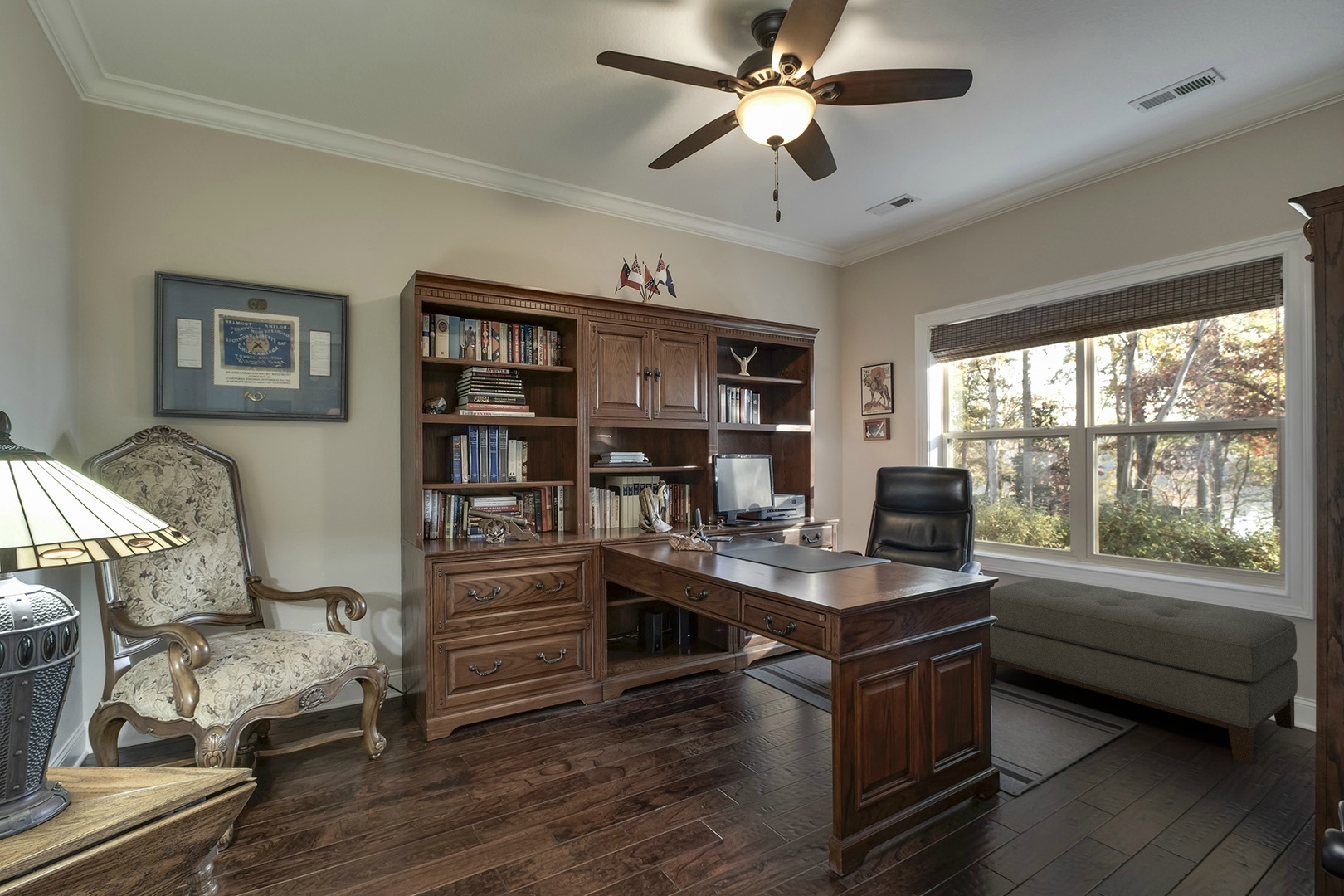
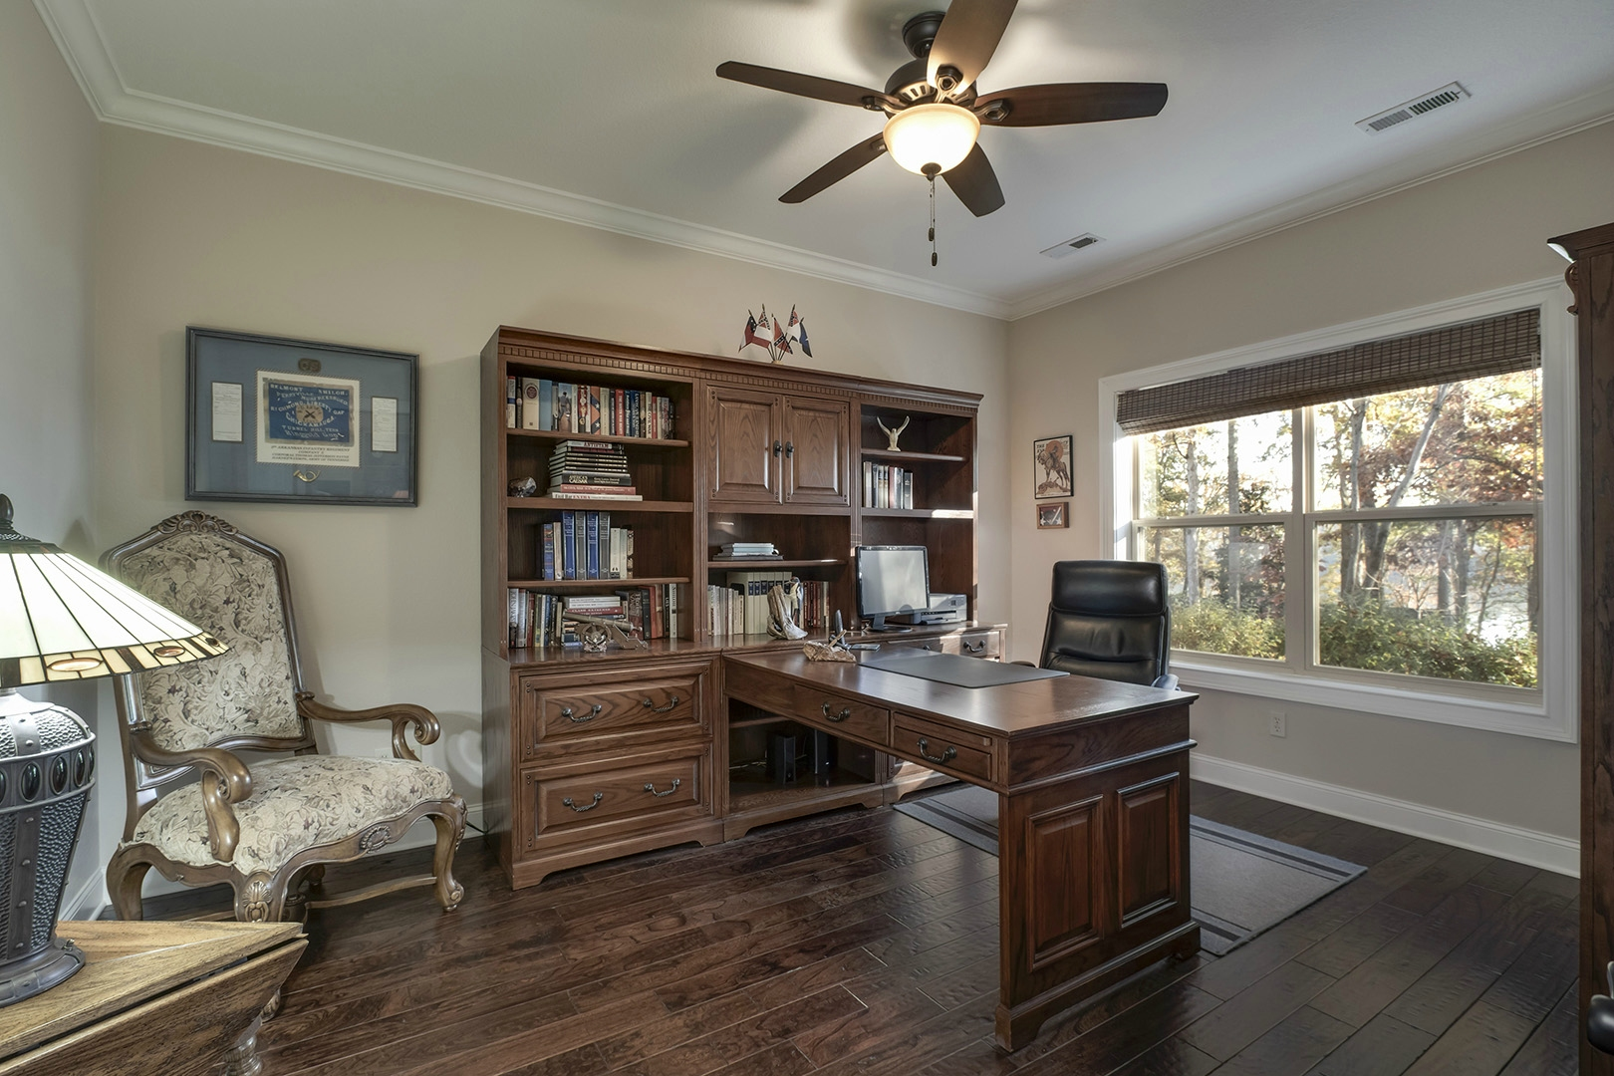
- ottoman (1122, 649)
